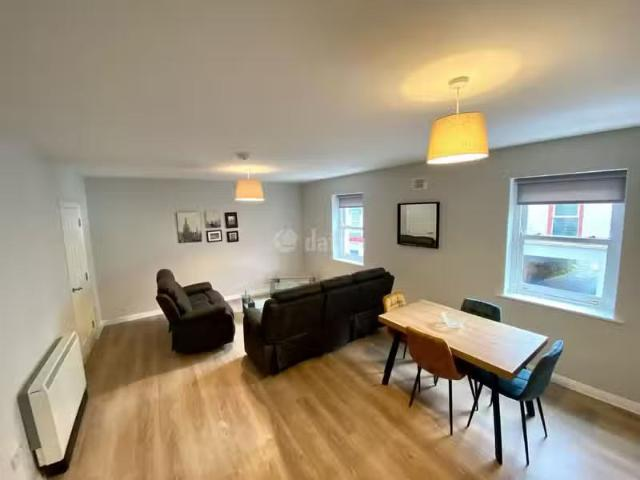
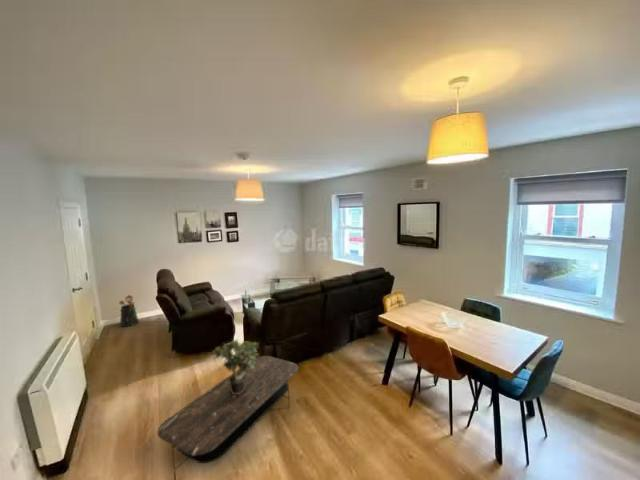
+ watering can (128, 310)
+ coffee table (239, 407)
+ potted plant (238, 365)
